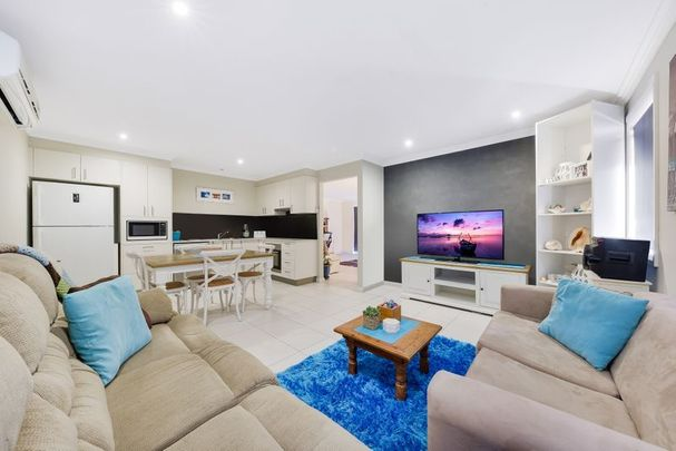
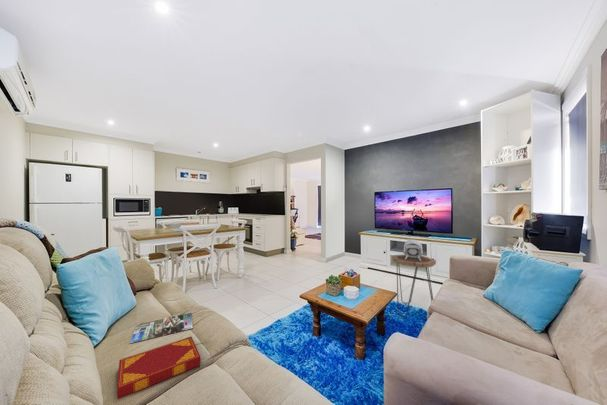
+ wifi router (412, 249)
+ hardback book (160, 362)
+ magazine (164, 326)
+ side table (413, 284)
